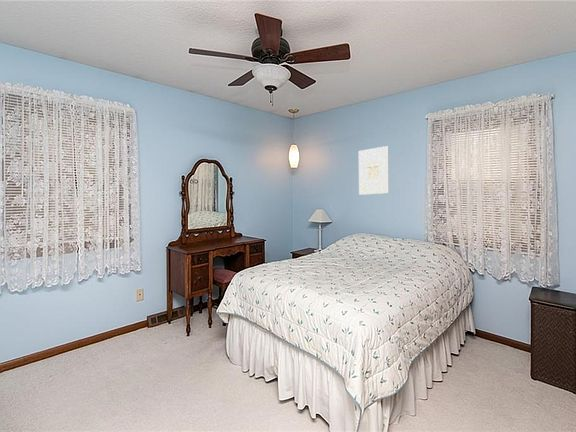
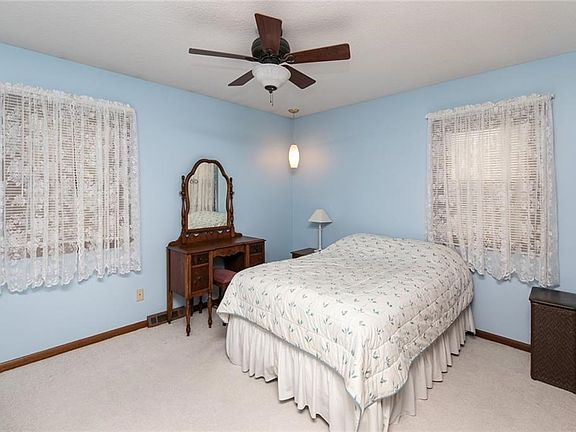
- wall art (373, 171)
